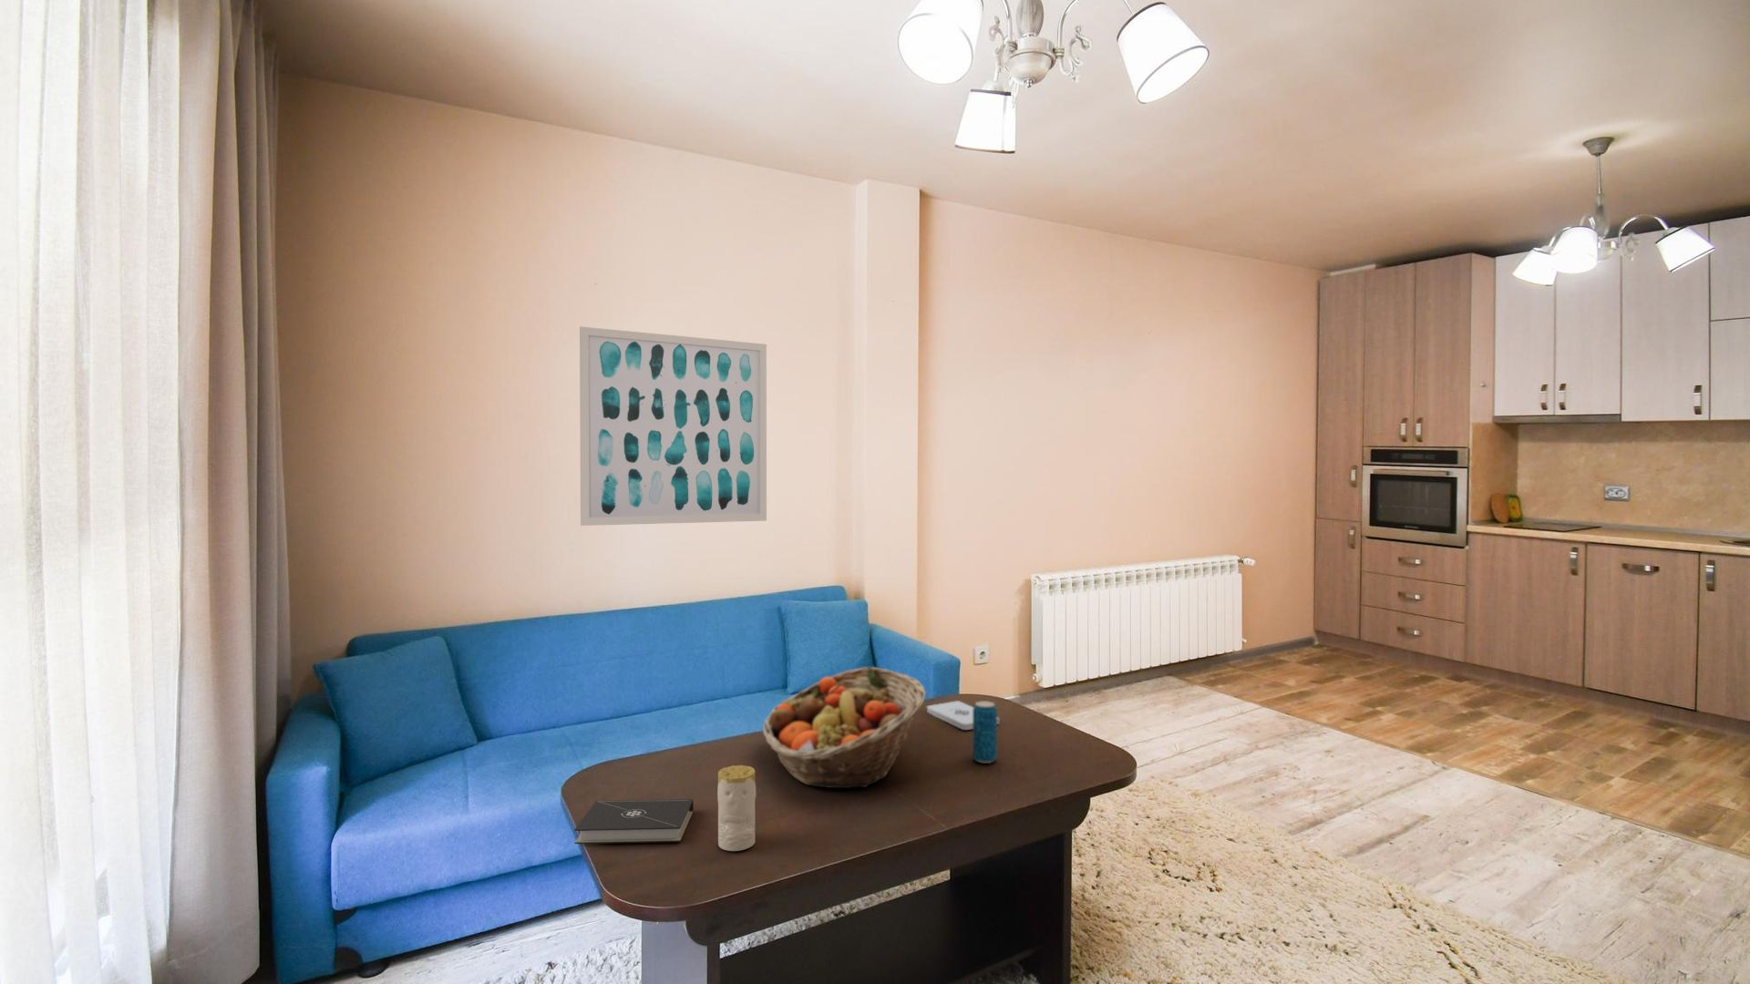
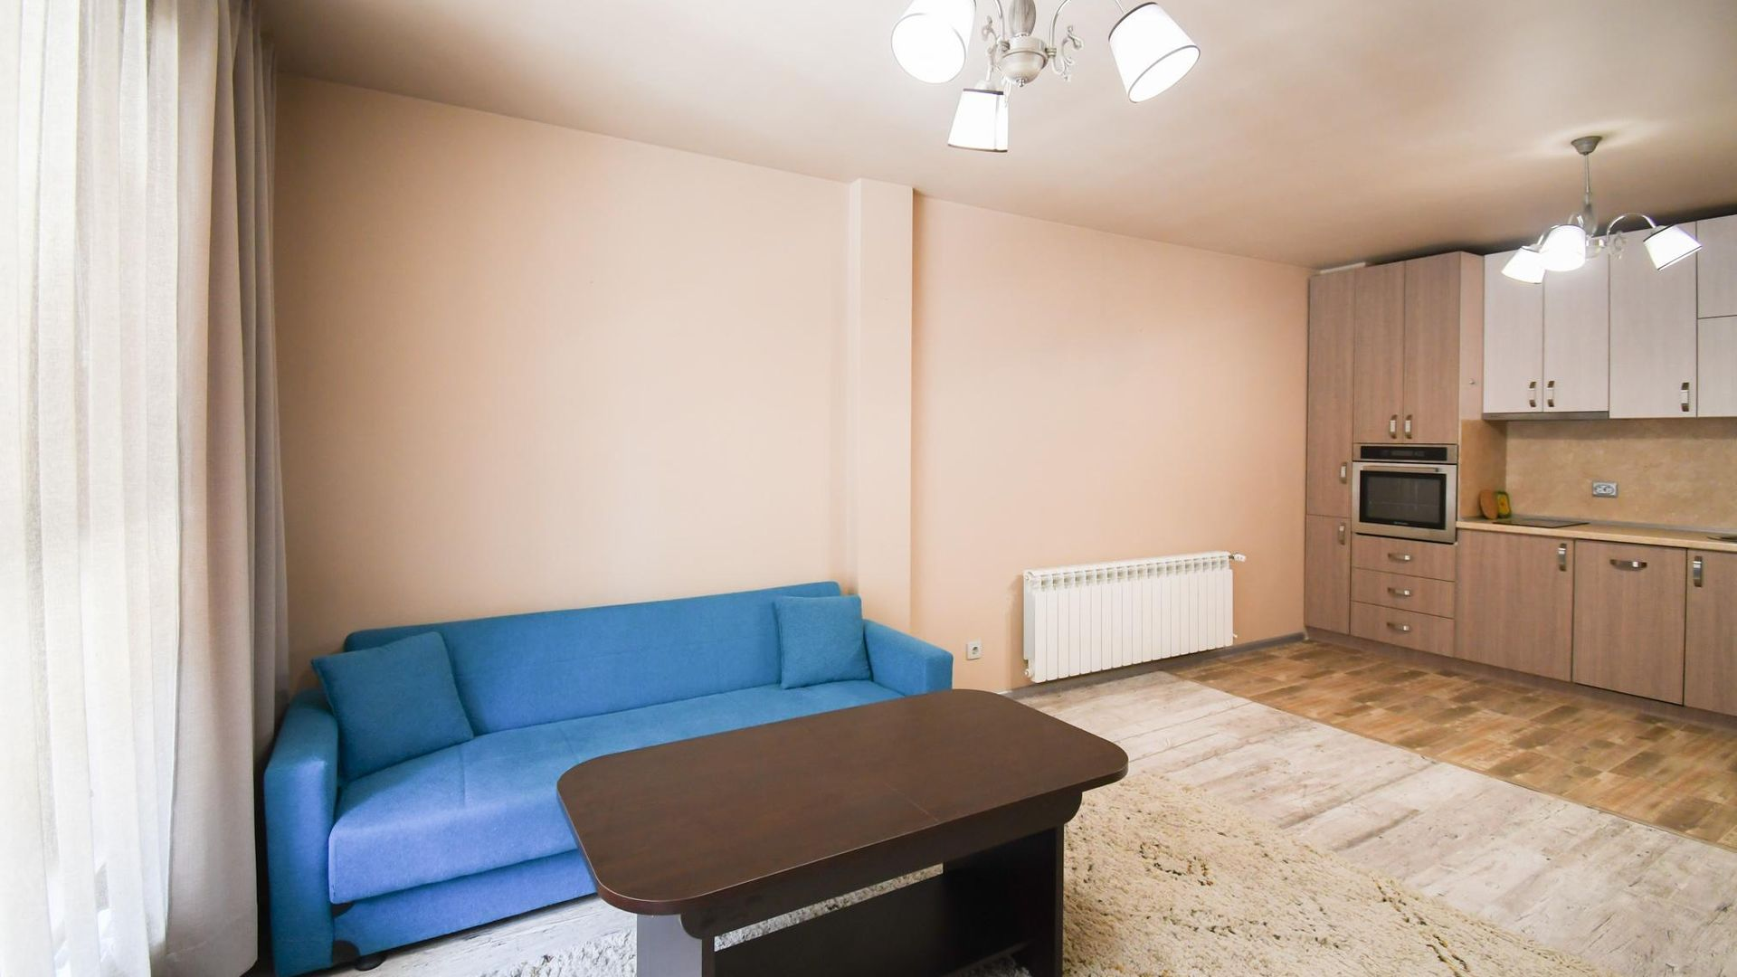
- notepad (960, 715)
- book (636, 819)
- beverage can (984, 732)
- fruit basket (843, 722)
- wall art (678, 429)
- candle (737, 807)
